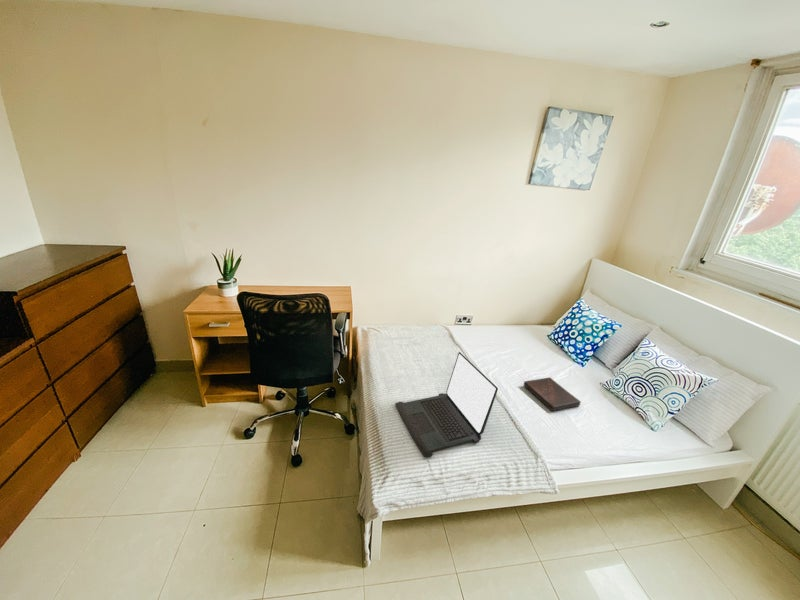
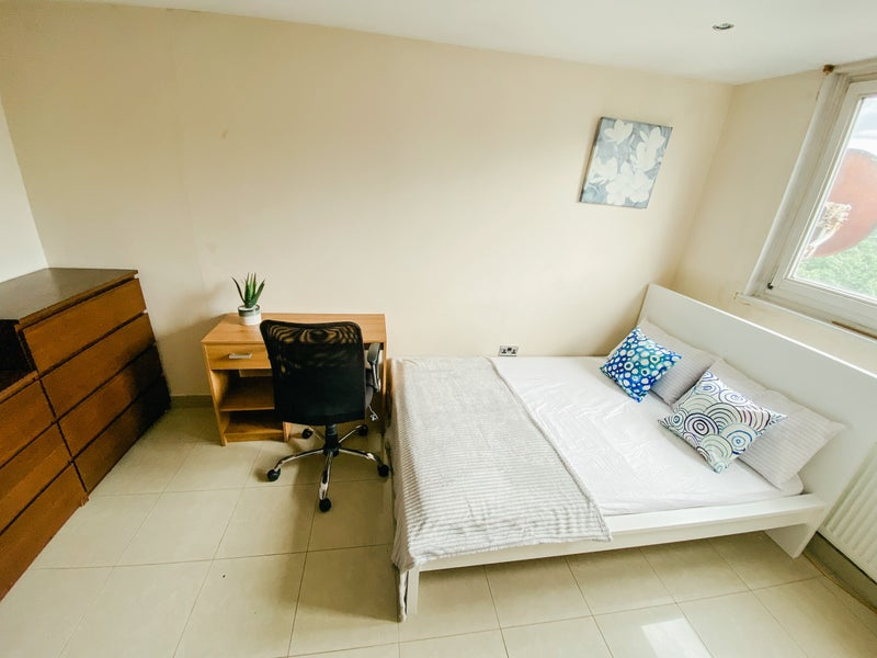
- laptop (442, 398)
- book (550, 393)
